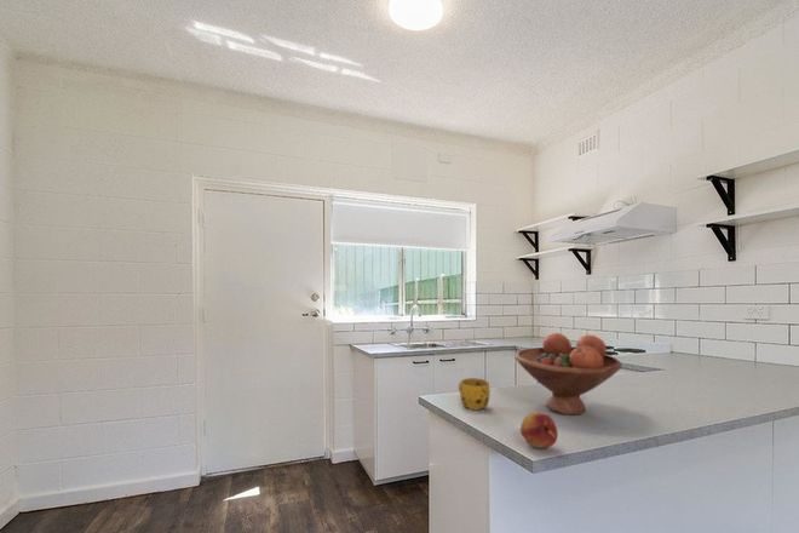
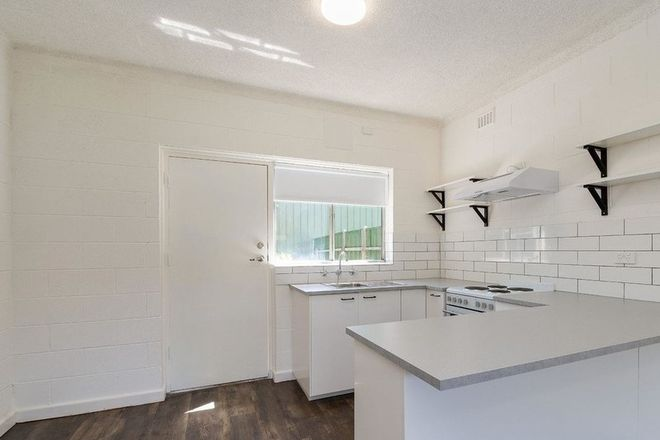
- mug (471, 392)
- fruit bowl (565, 373)
- fruit (538, 429)
